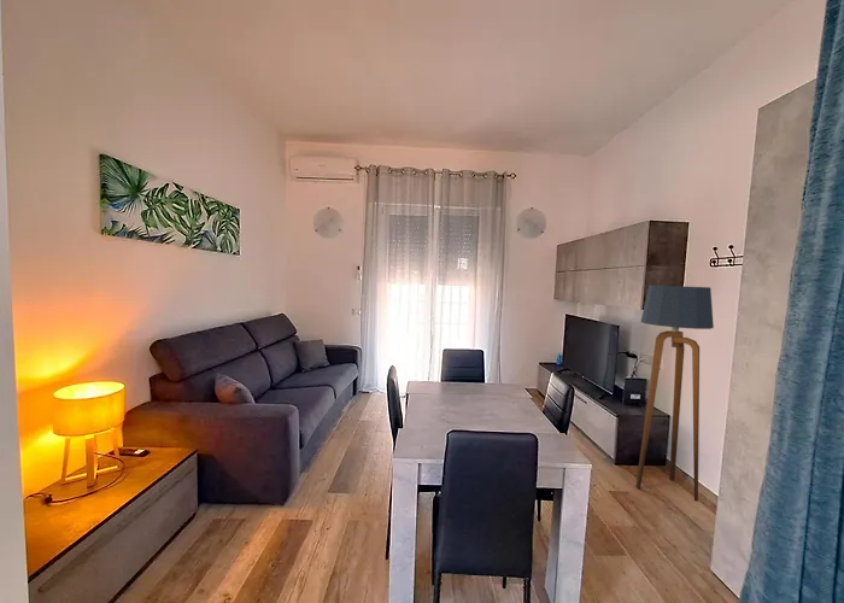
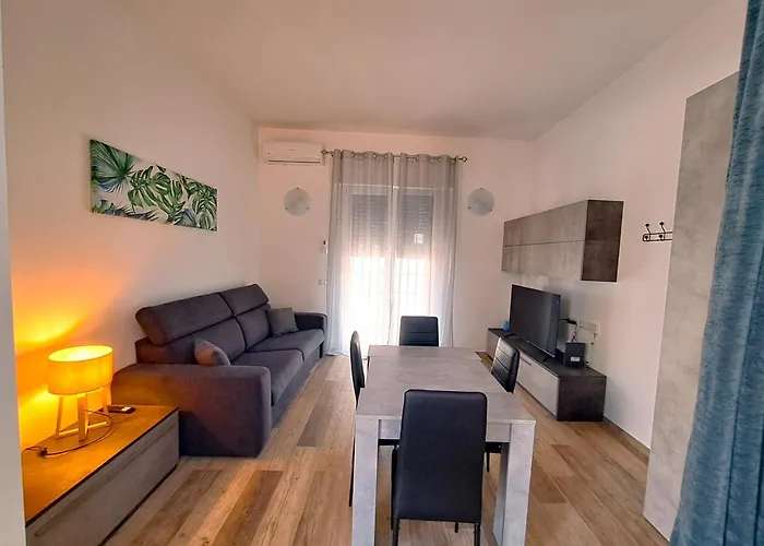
- floor lamp (674, 388)
